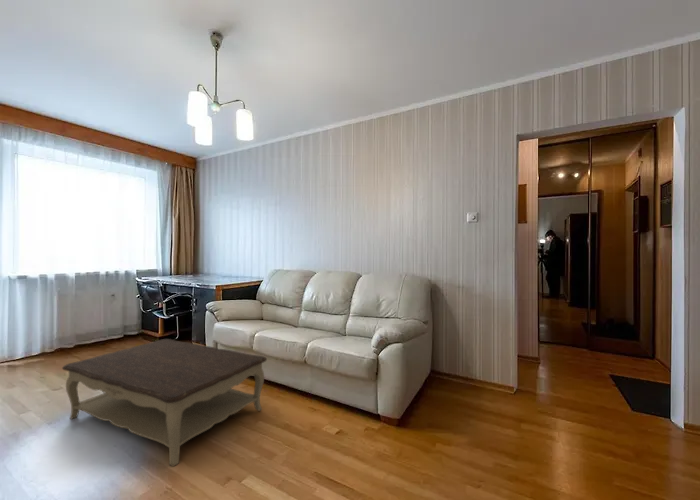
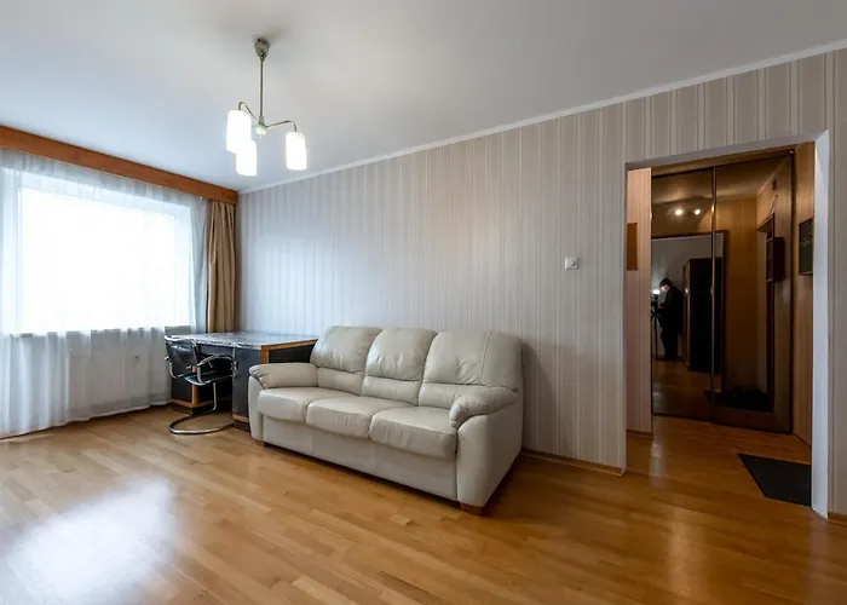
- coffee table (168, 387)
